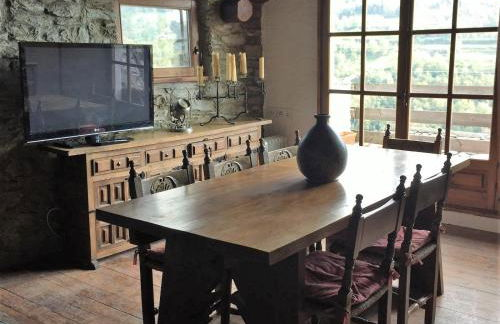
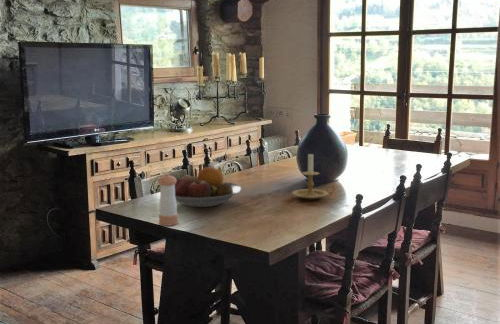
+ pepper shaker (167, 198)
+ fruit bowl (202, 185)
+ candle holder (313, 174)
